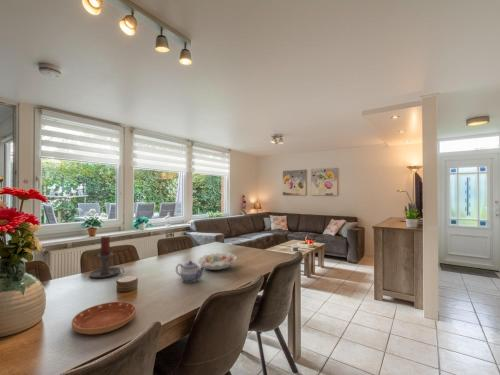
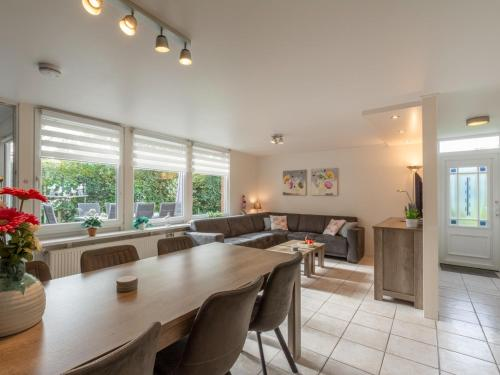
- saucer (105, 317)
- decorative bowl (217, 261)
- teapot (190, 270)
- candle holder (108, 255)
